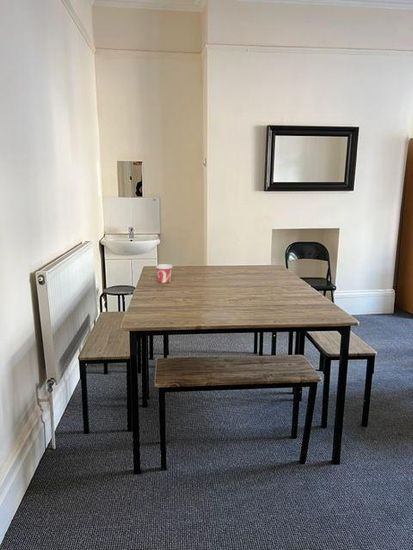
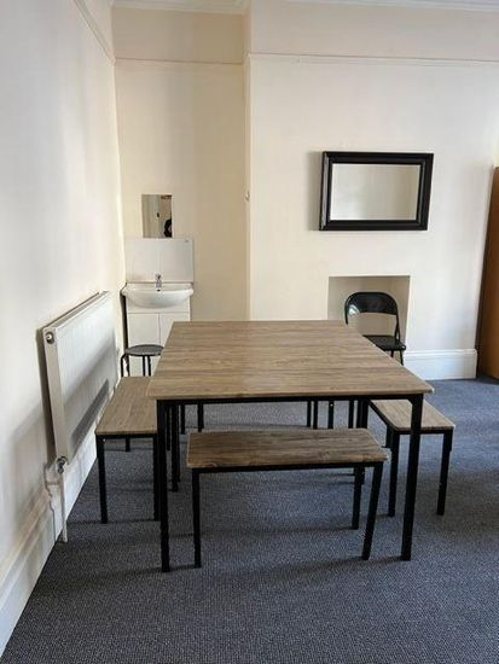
- cup (164, 273)
